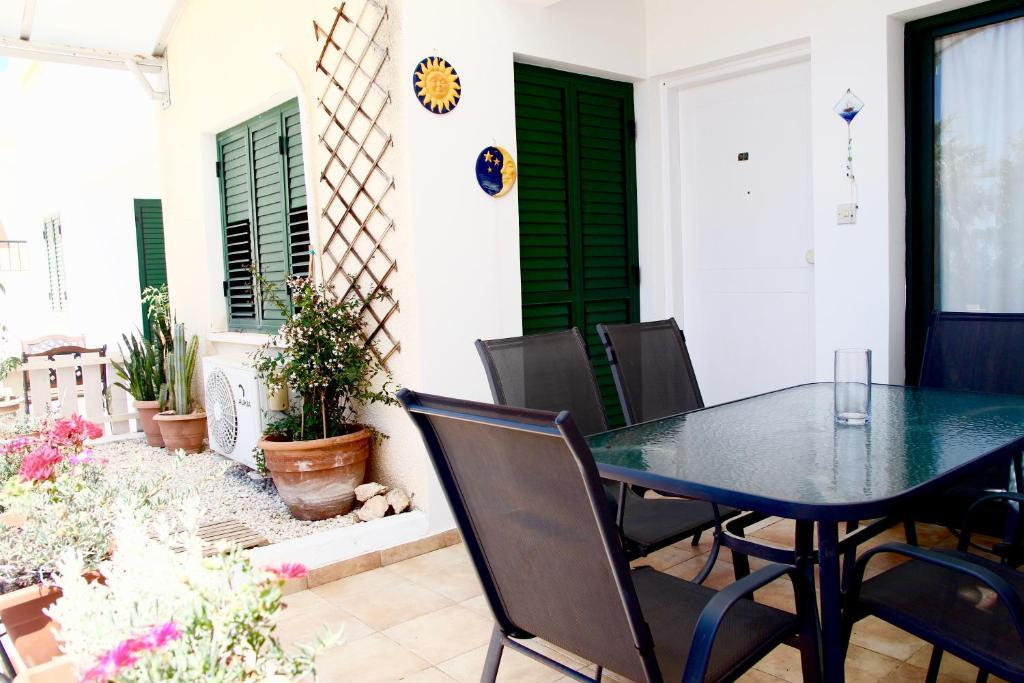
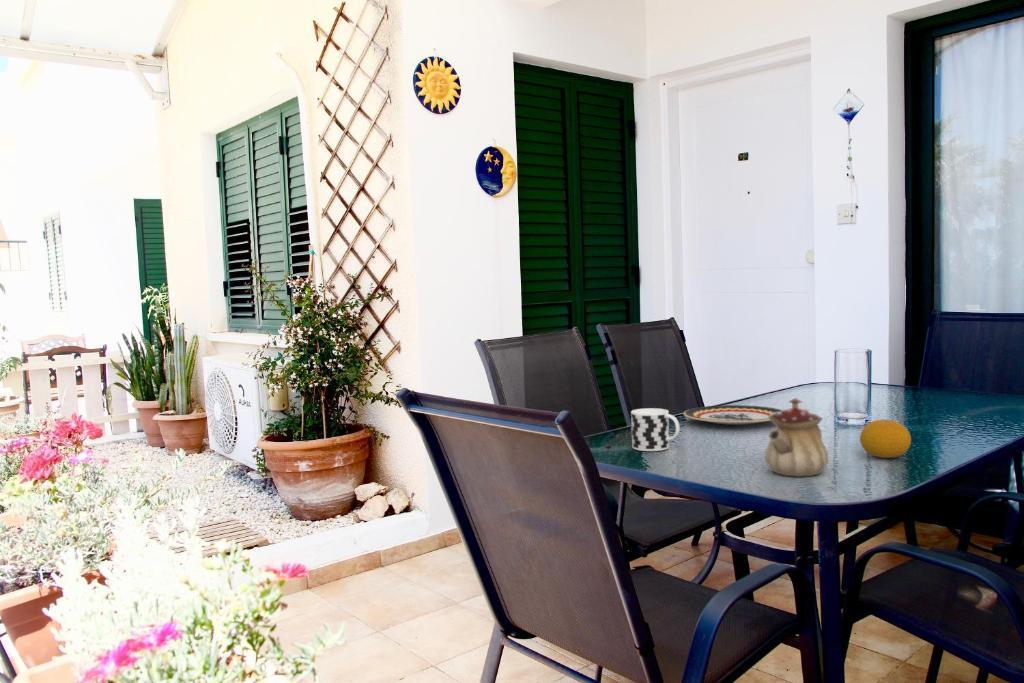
+ plate (734, 416)
+ teapot (797, 433)
+ fruit (885, 438)
+ cup (655, 429)
